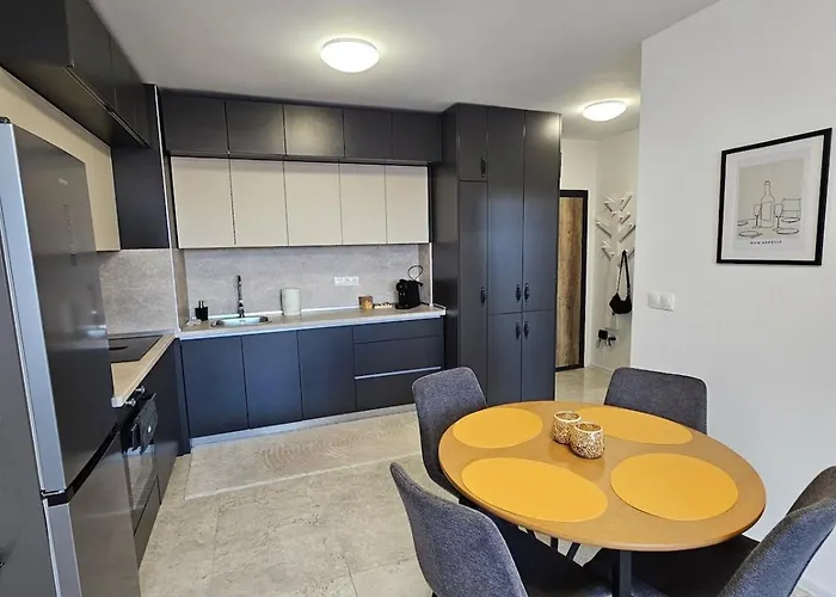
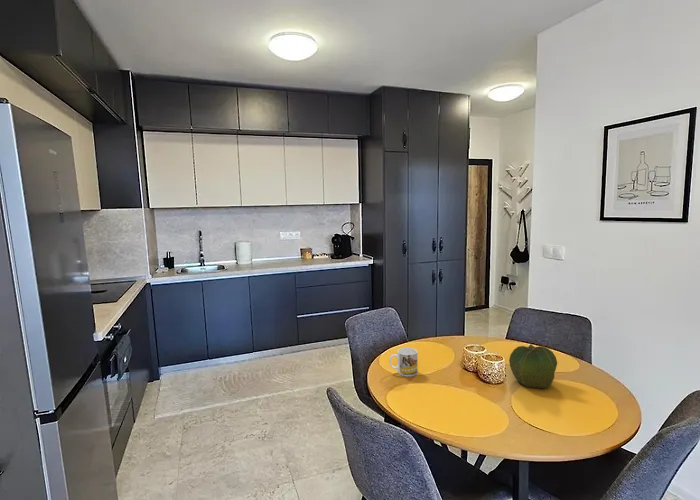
+ mug (403, 361)
+ cabbage (535, 365)
